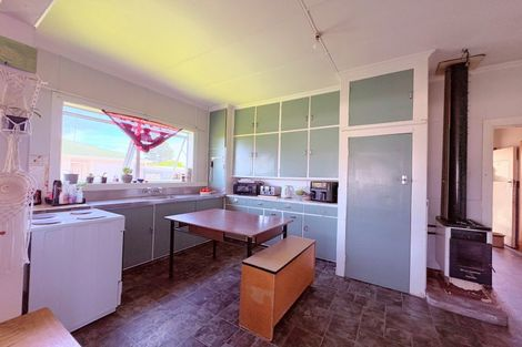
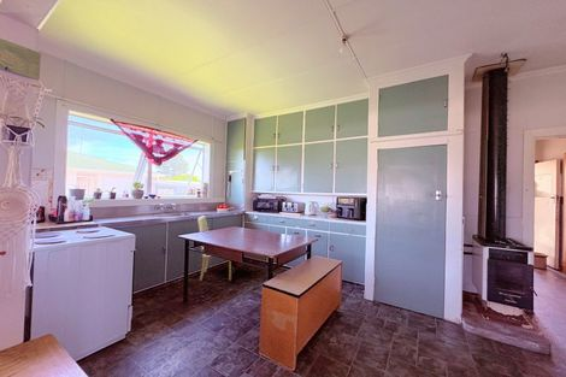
+ dining chair (210, 255)
